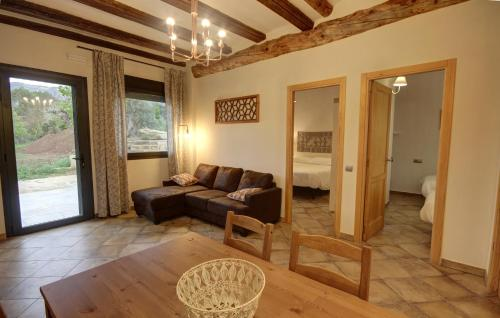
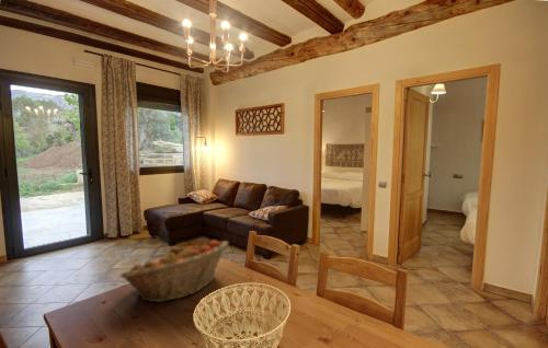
+ fruit basket (180, 265)
